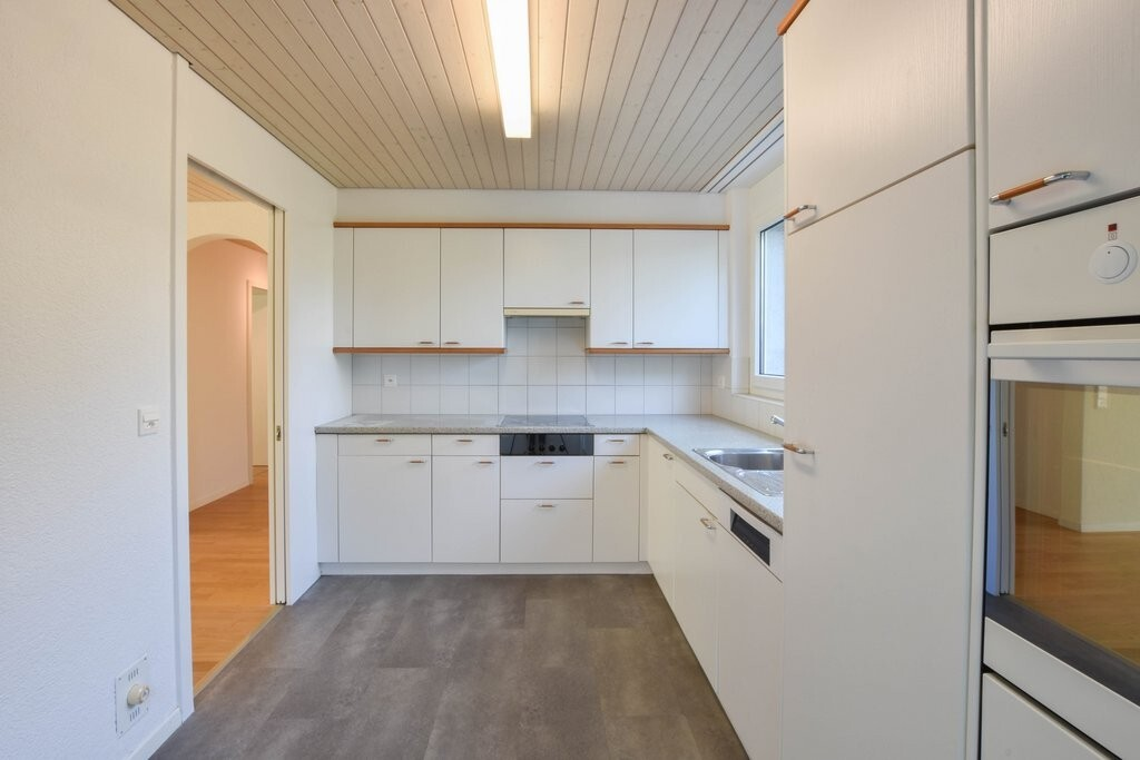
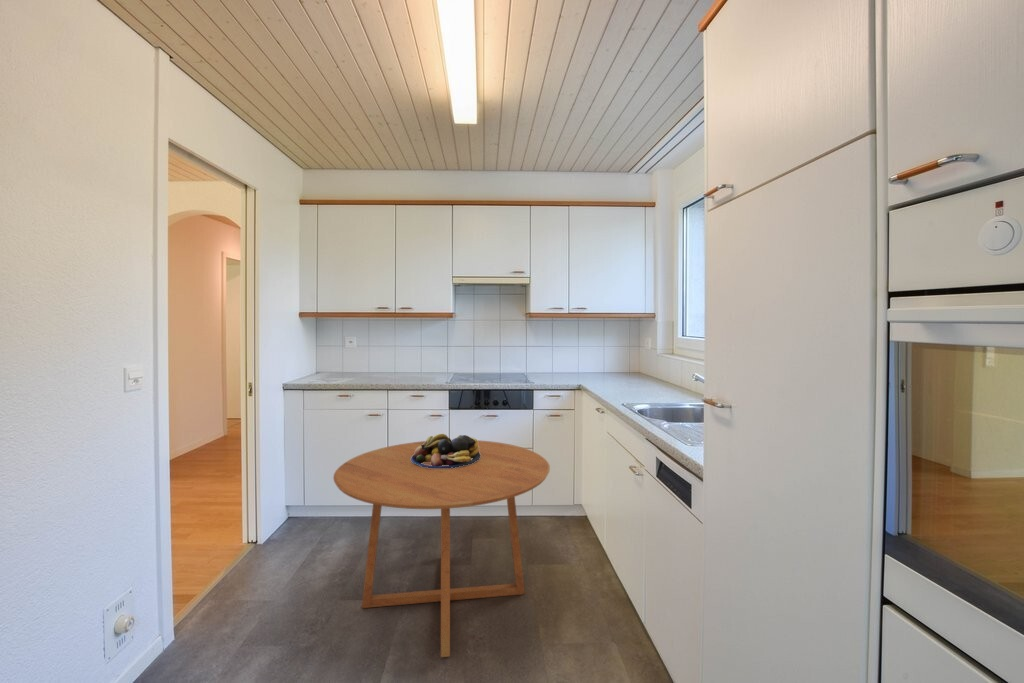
+ fruit bowl (445, 445)
+ dining table (445, 531)
